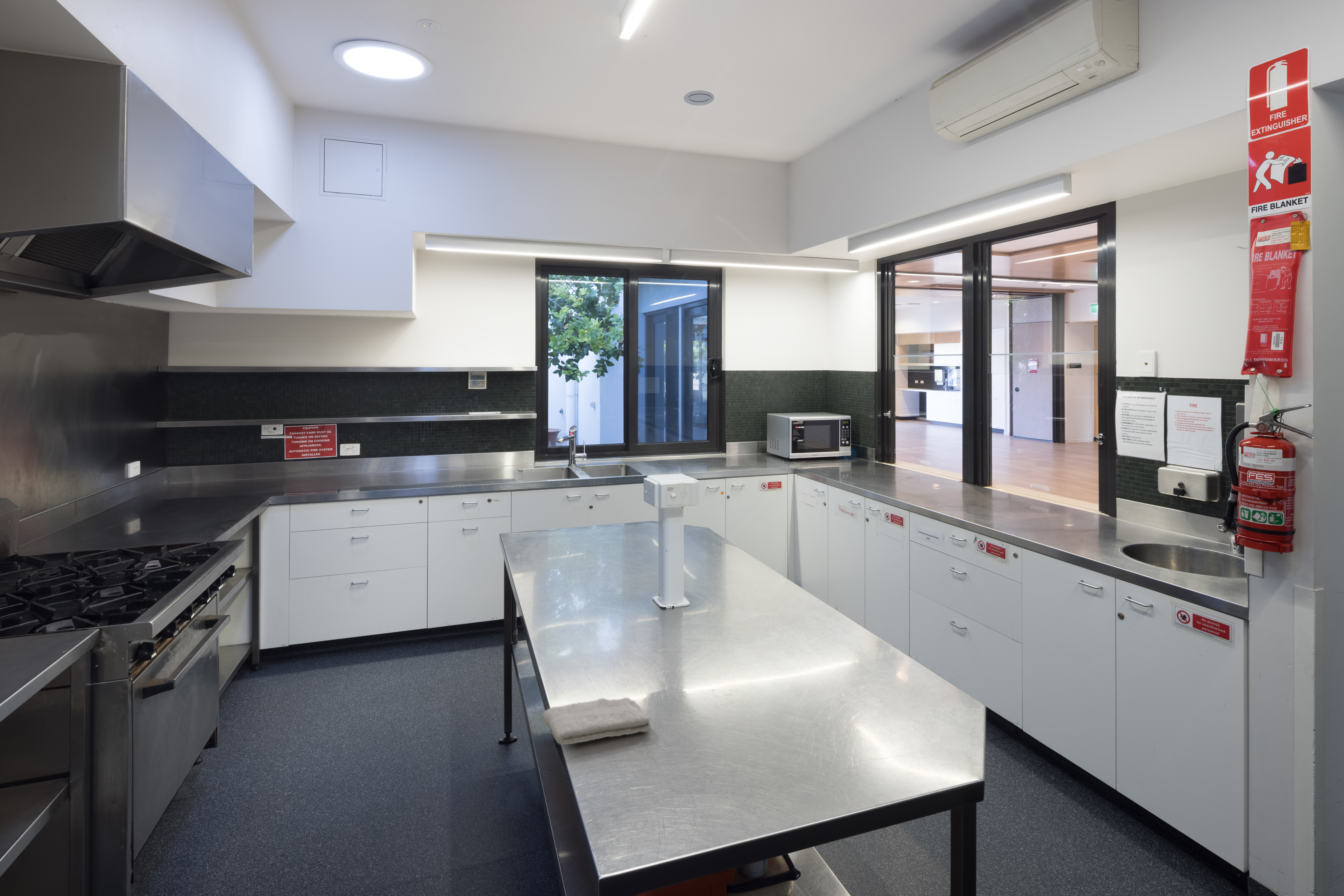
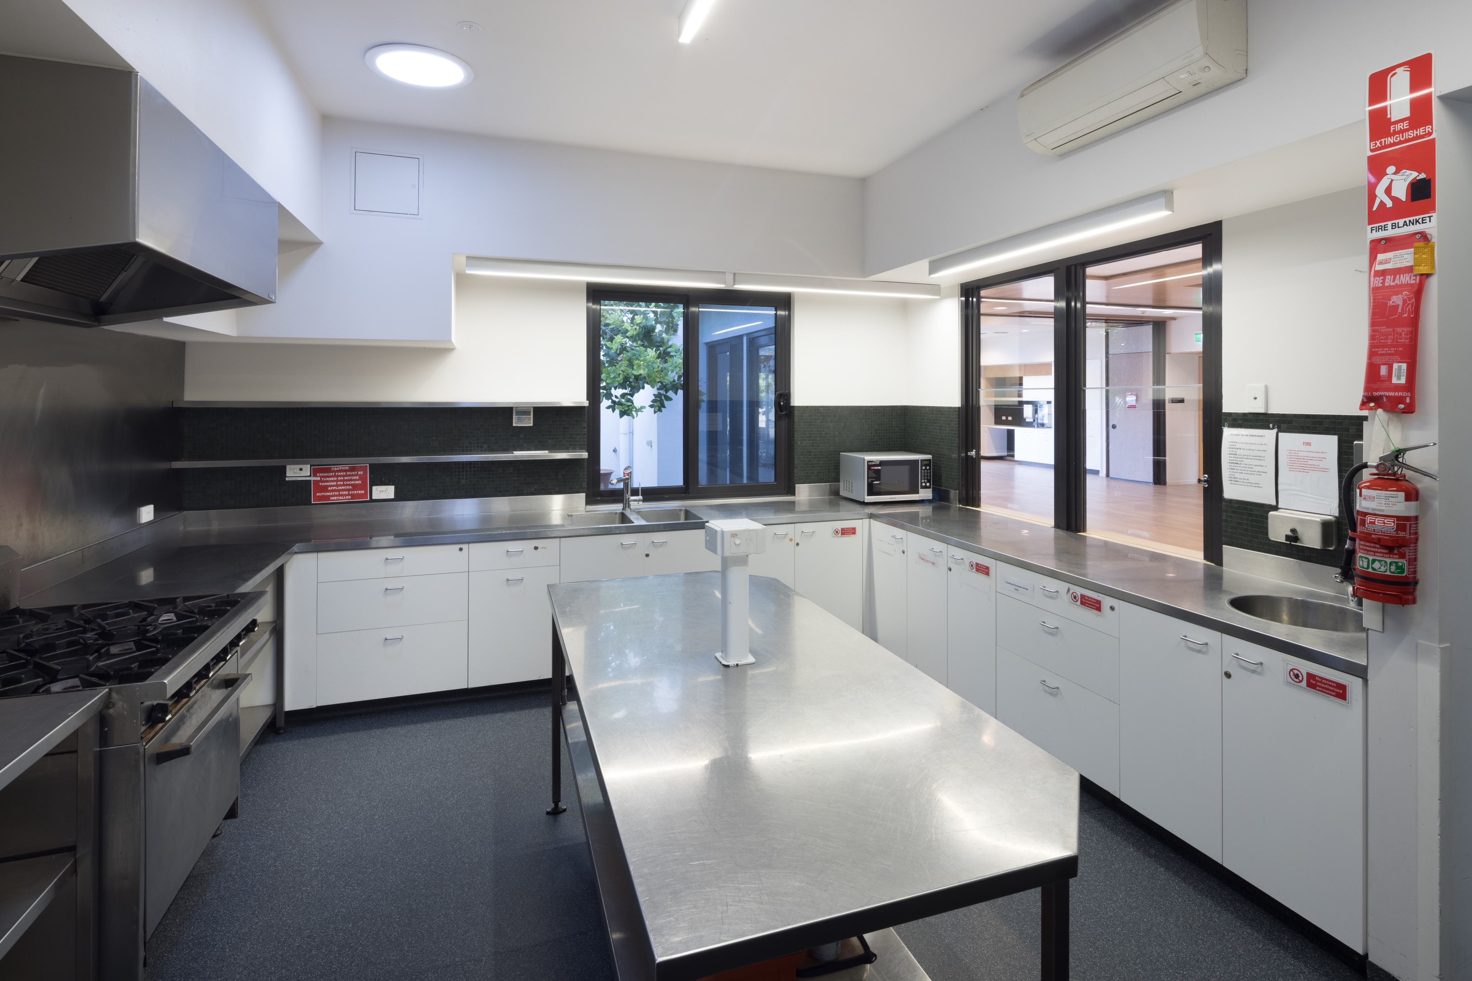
- recessed light (699, 96)
- washcloth (597, 719)
